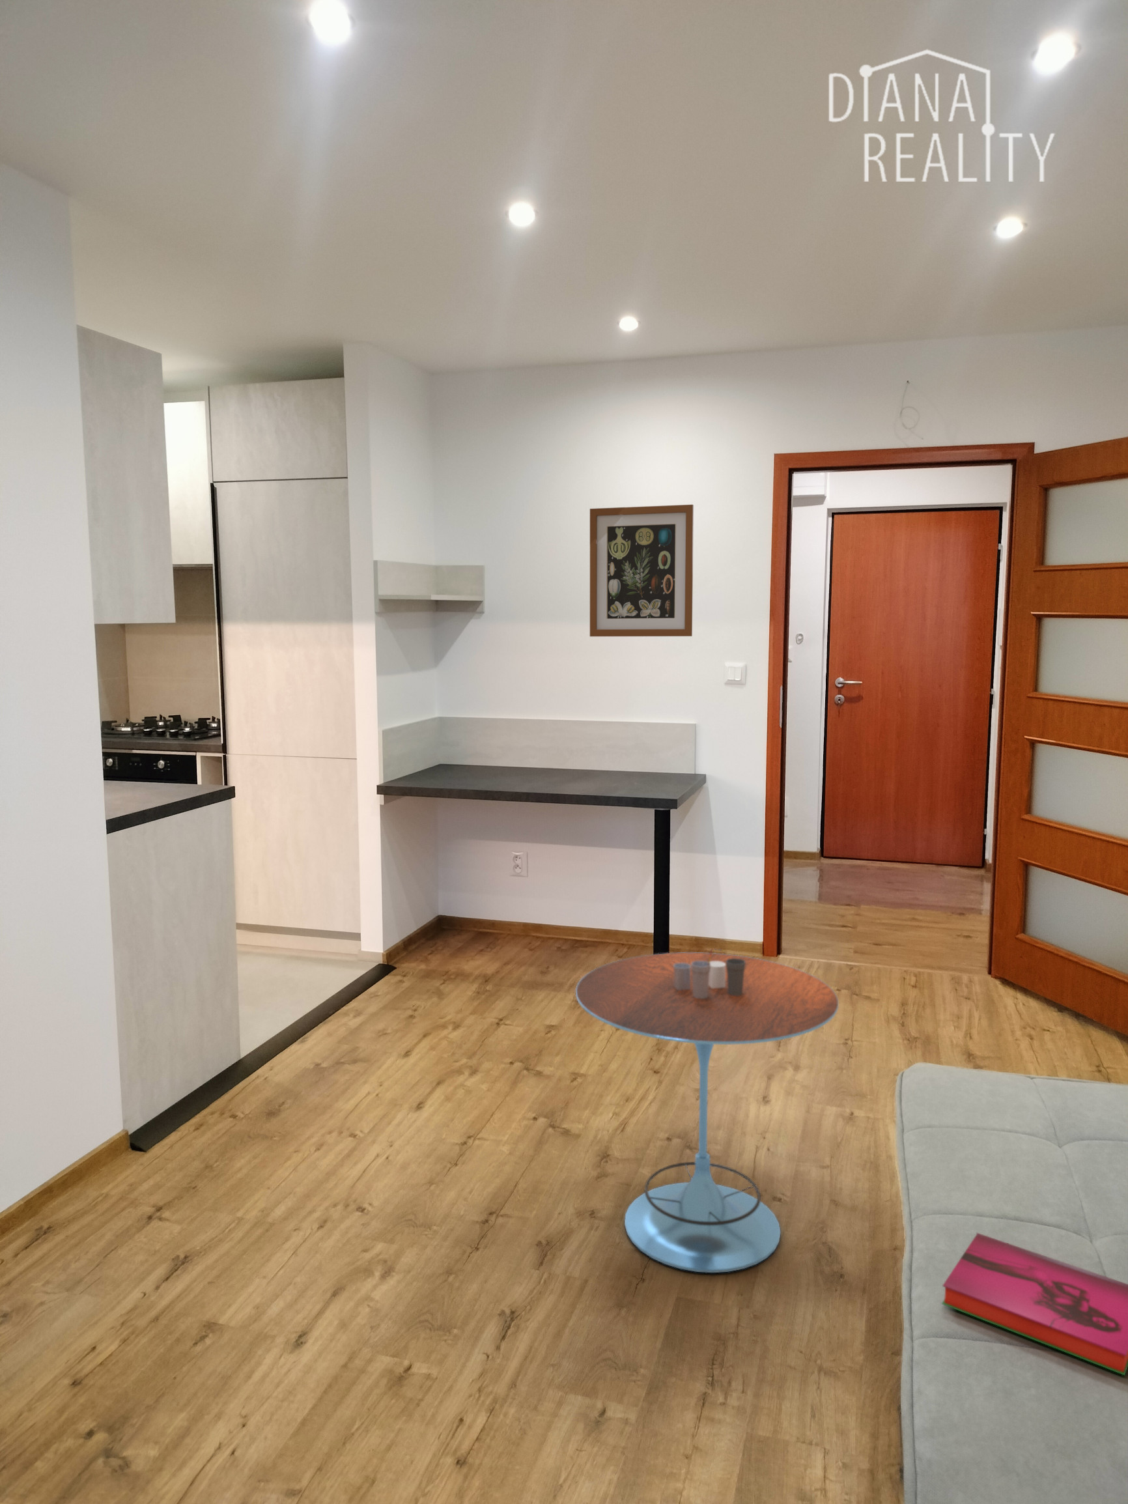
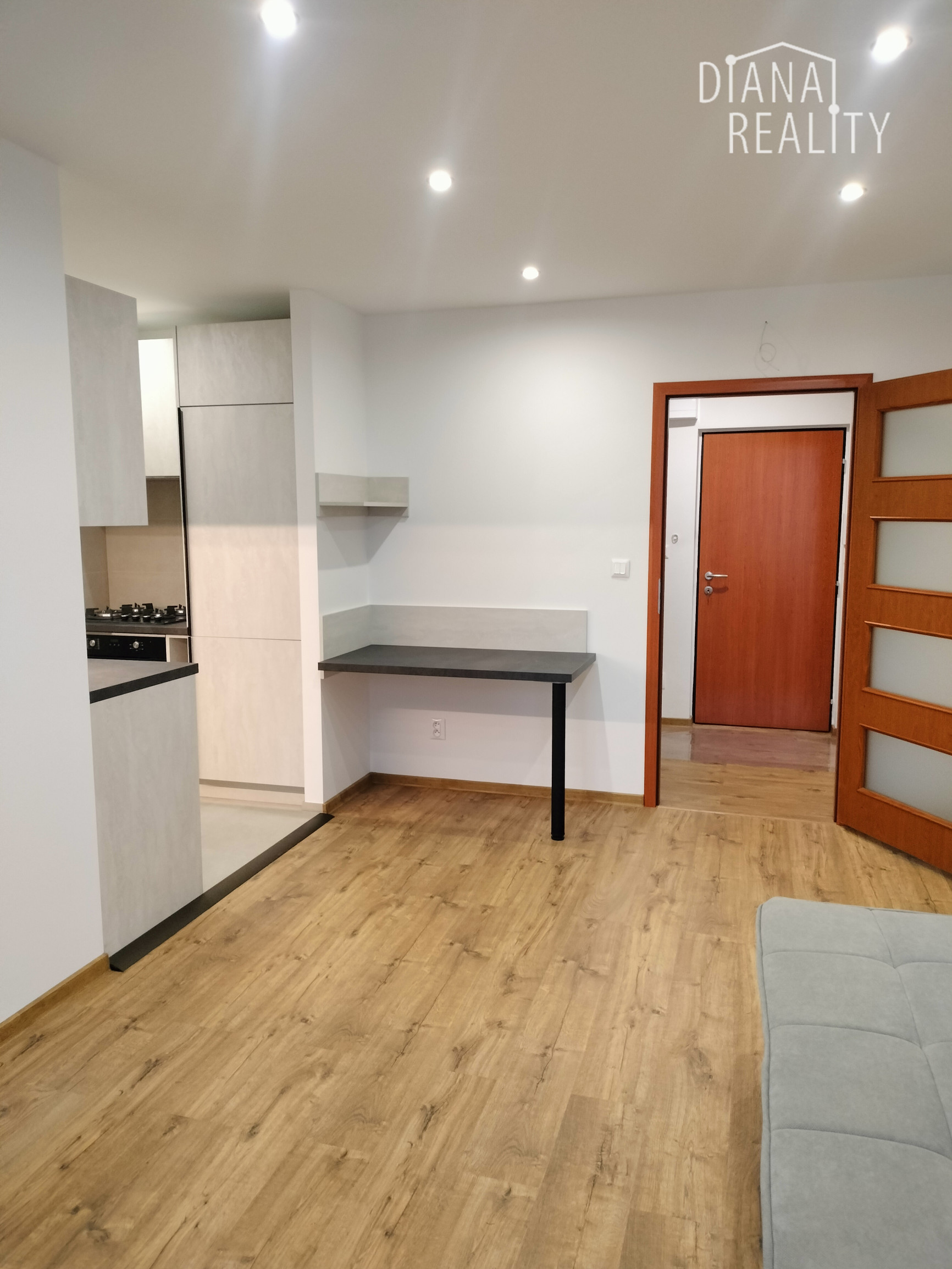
- side table (704, 1088)
- hardback book (1044, 1297)
- wall art (640, 572)
